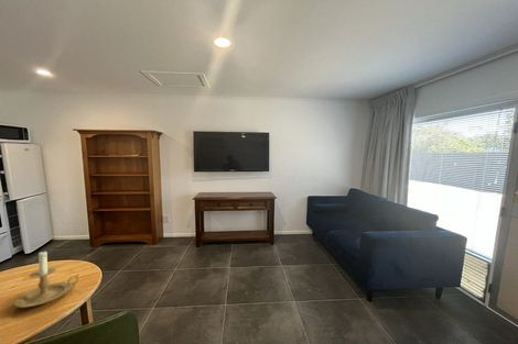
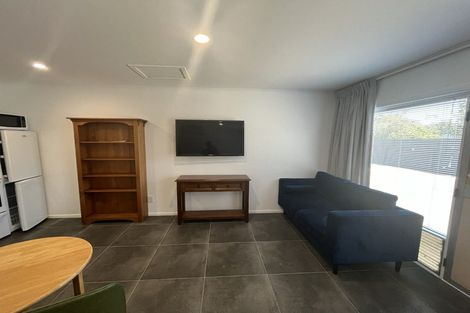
- candle holder (43, 274)
